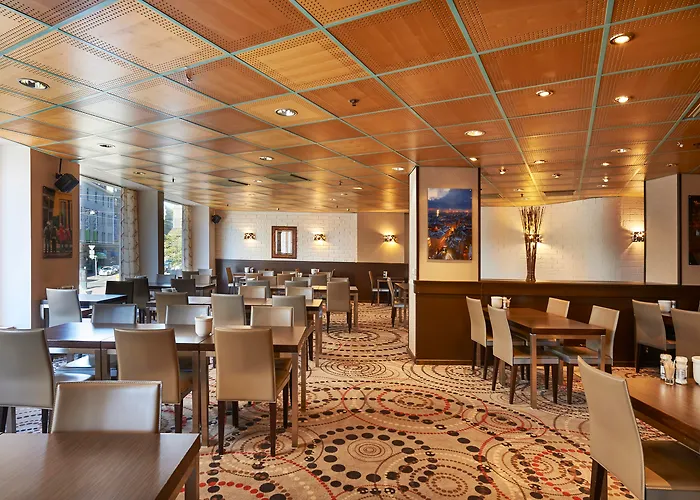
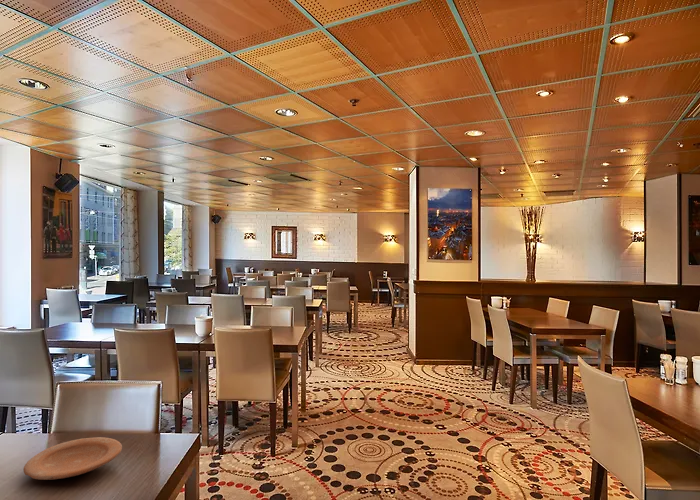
+ plate (75, 461)
